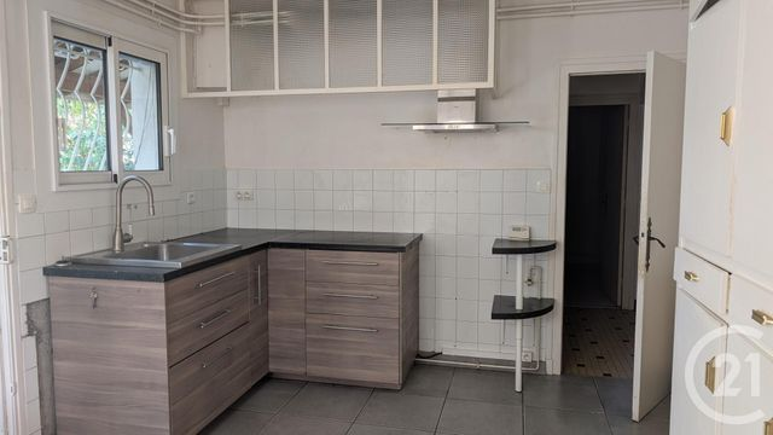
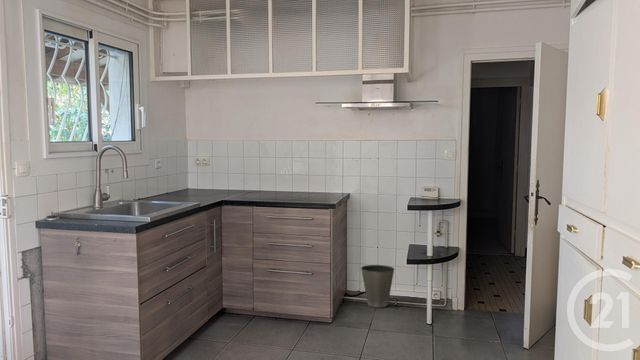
+ waste basket (377, 286)
